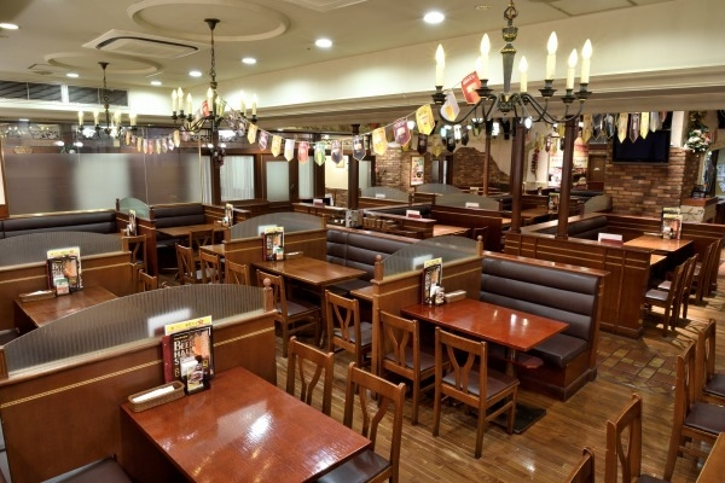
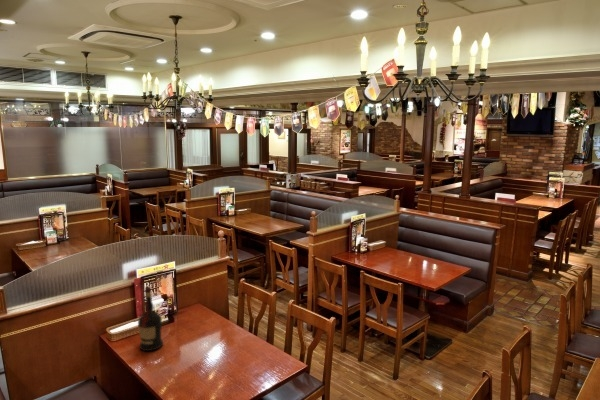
+ liquor (149, 316)
